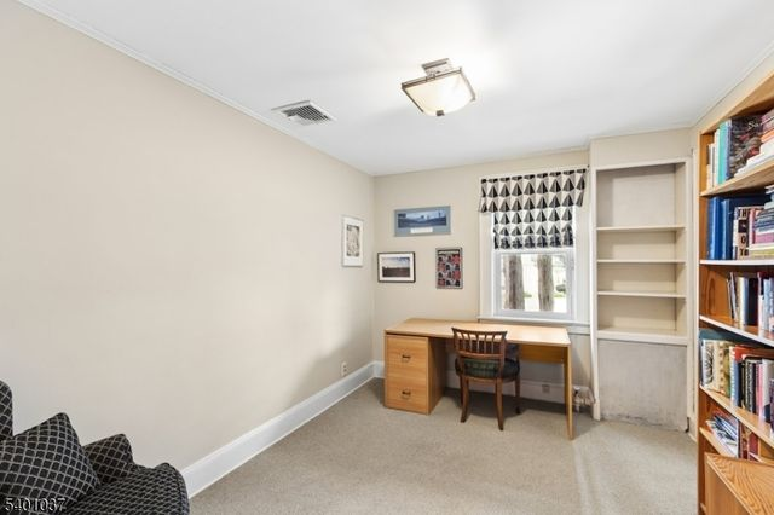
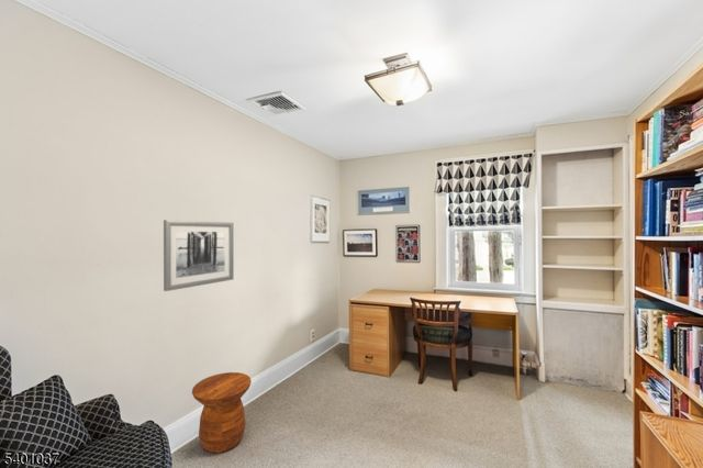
+ side table (222, 412)
+ wall art (202, 253)
